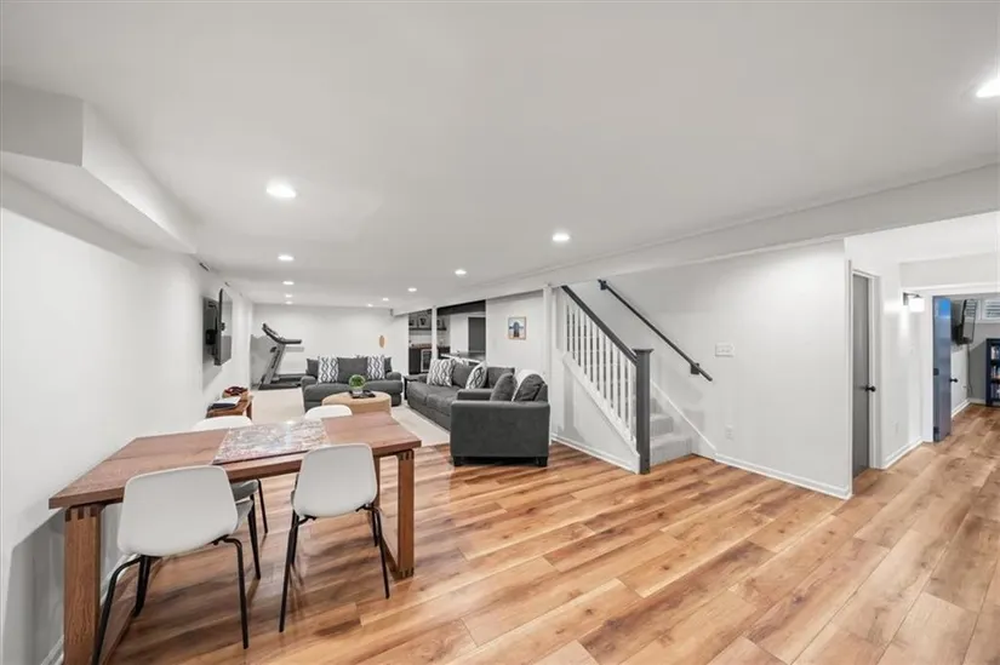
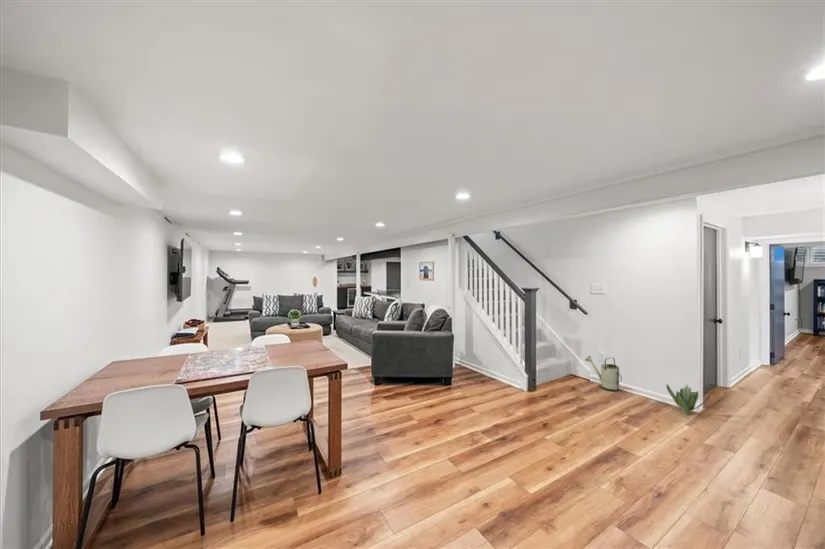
+ decorative plant (687, 399)
+ watering can (603, 371)
